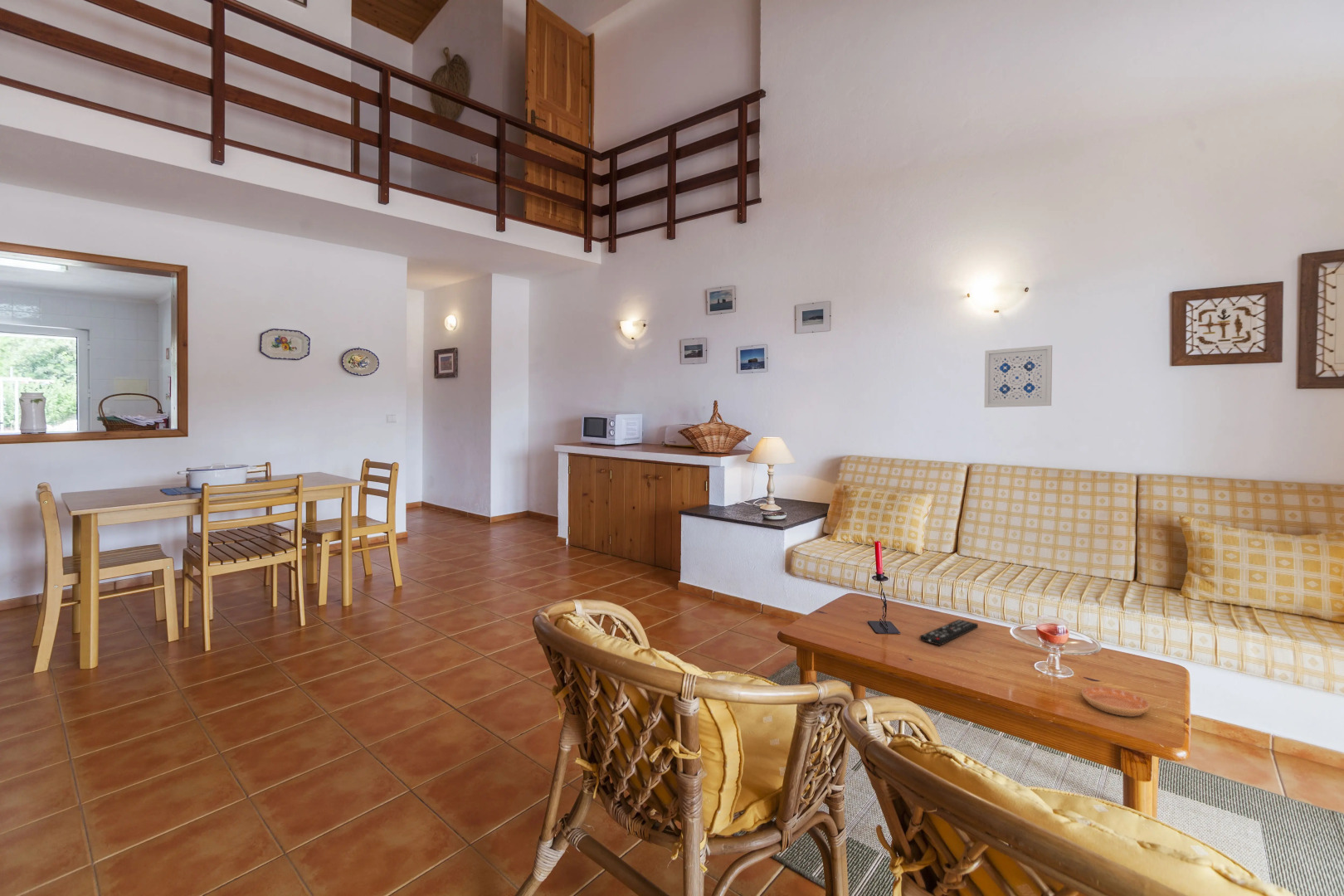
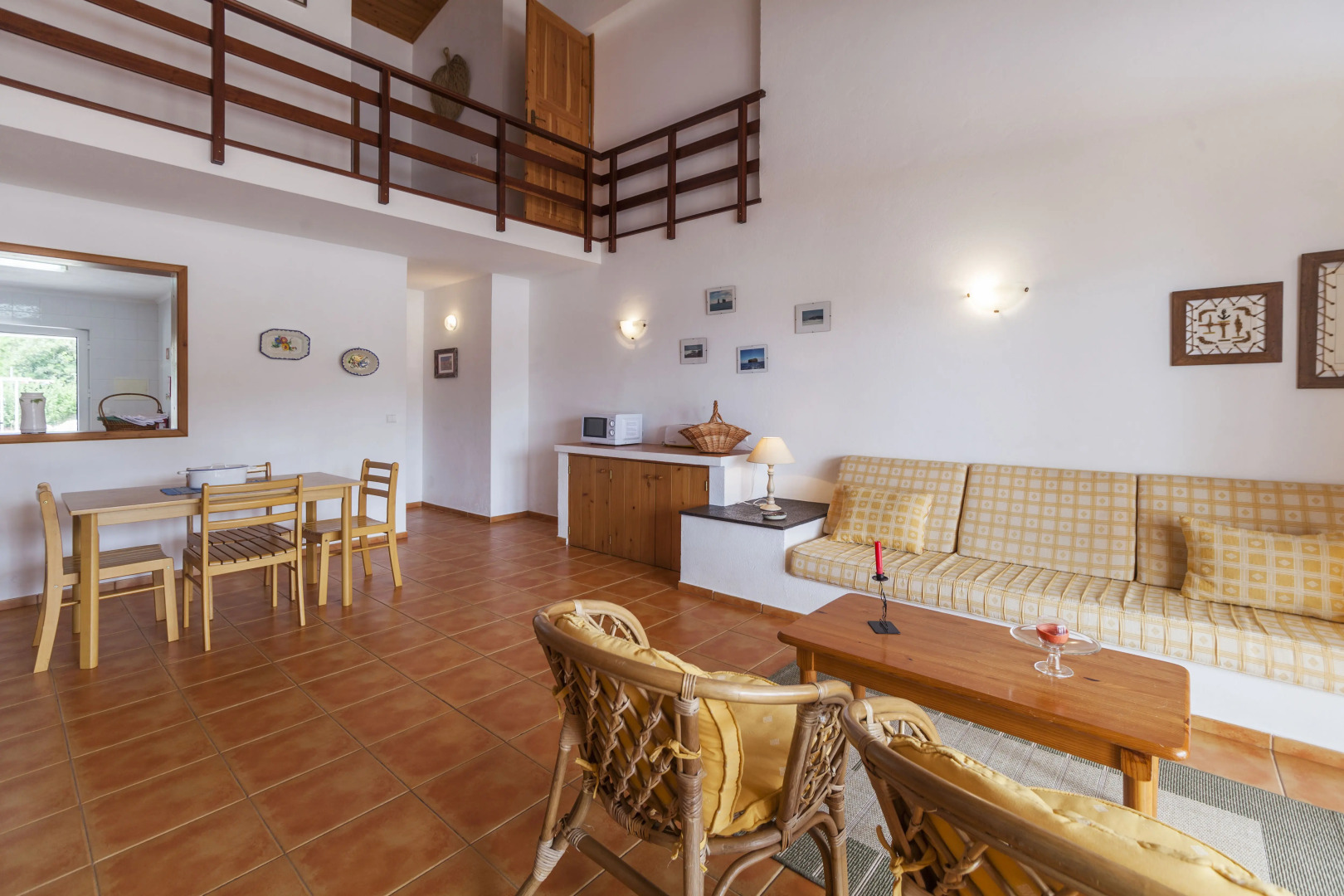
- wall art (1017, 377)
- saucer (1114, 702)
- remote control (949, 631)
